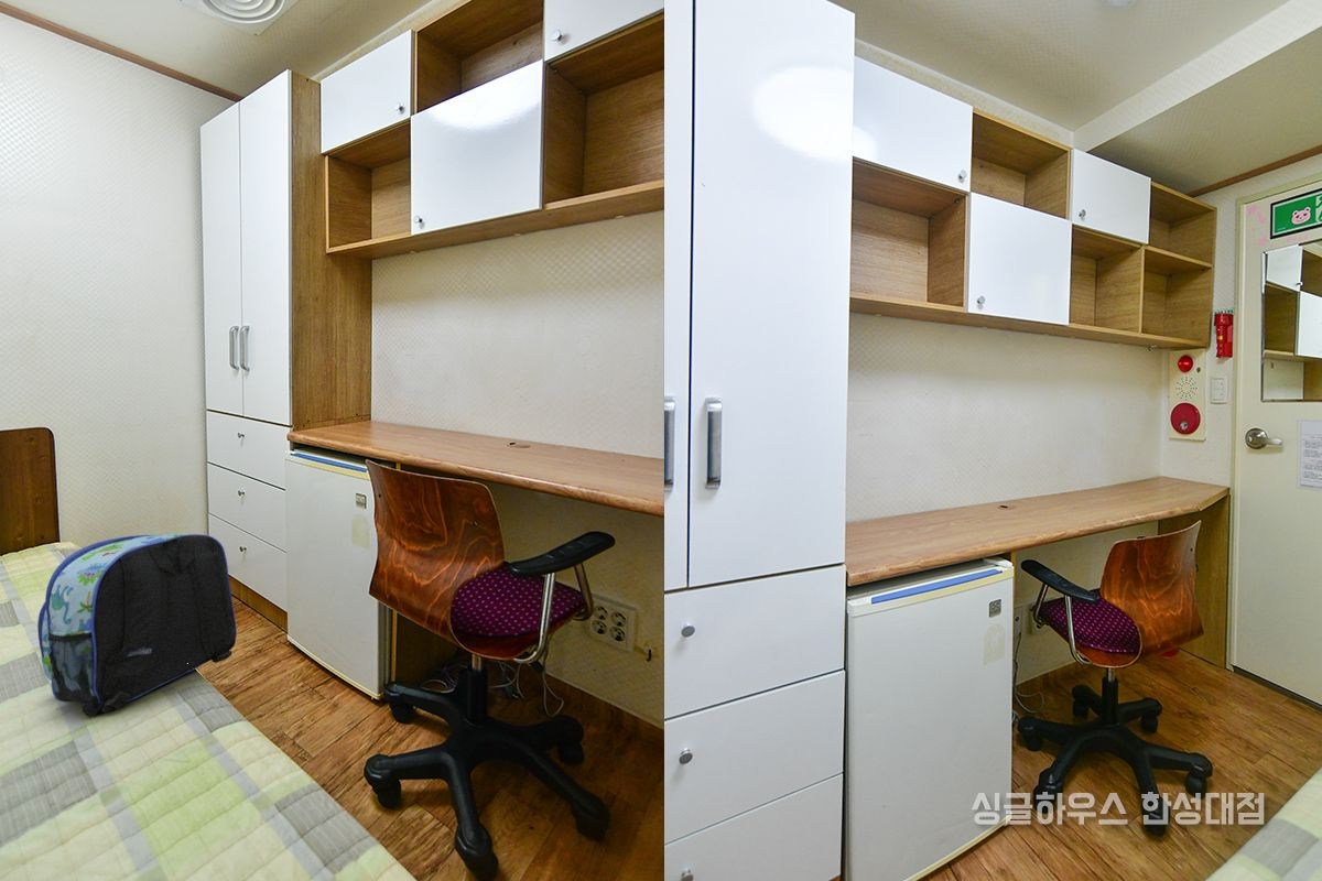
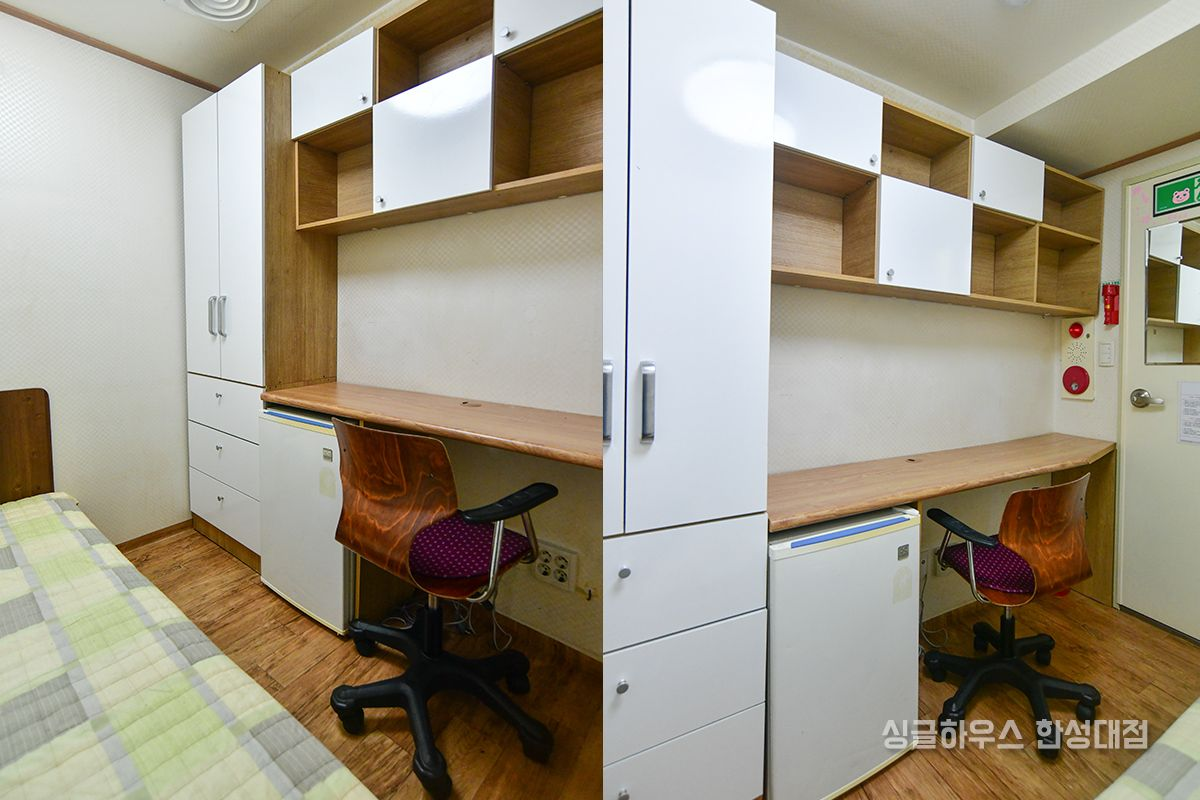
- backpack (138, 607)
